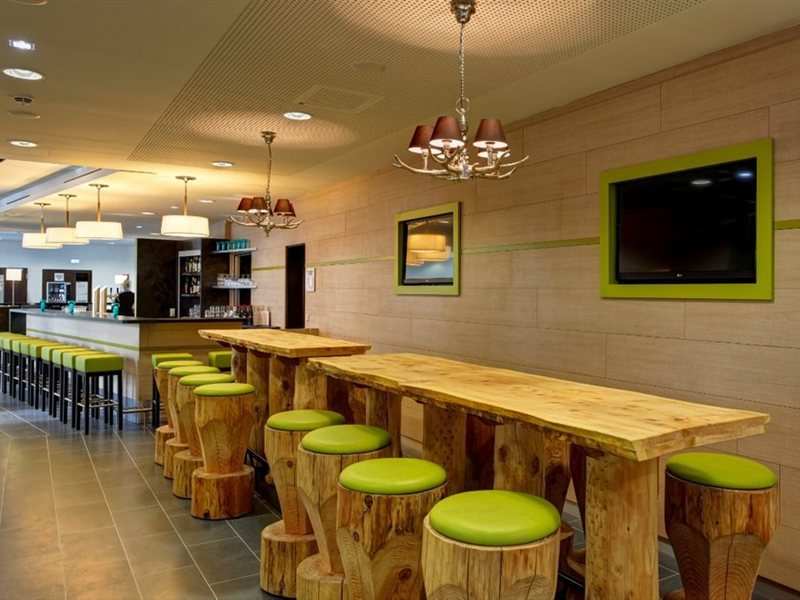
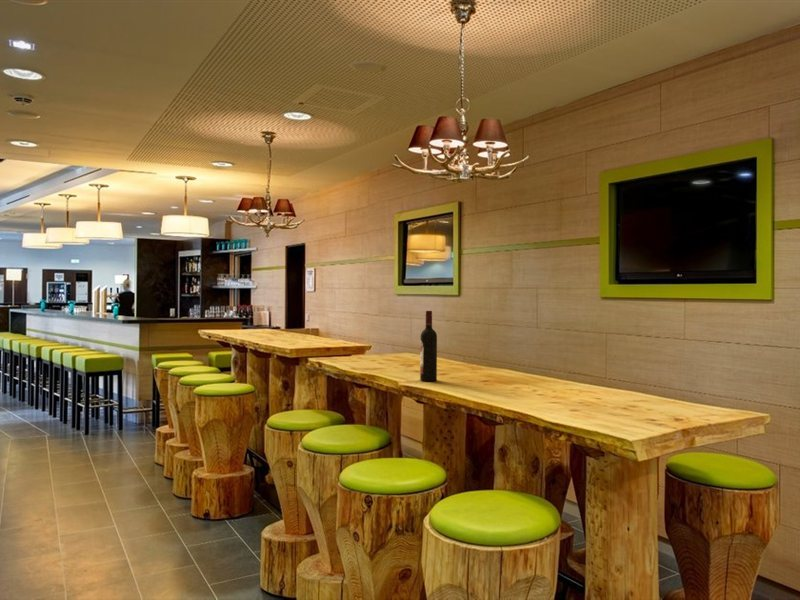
+ wine bottle (428, 345)
